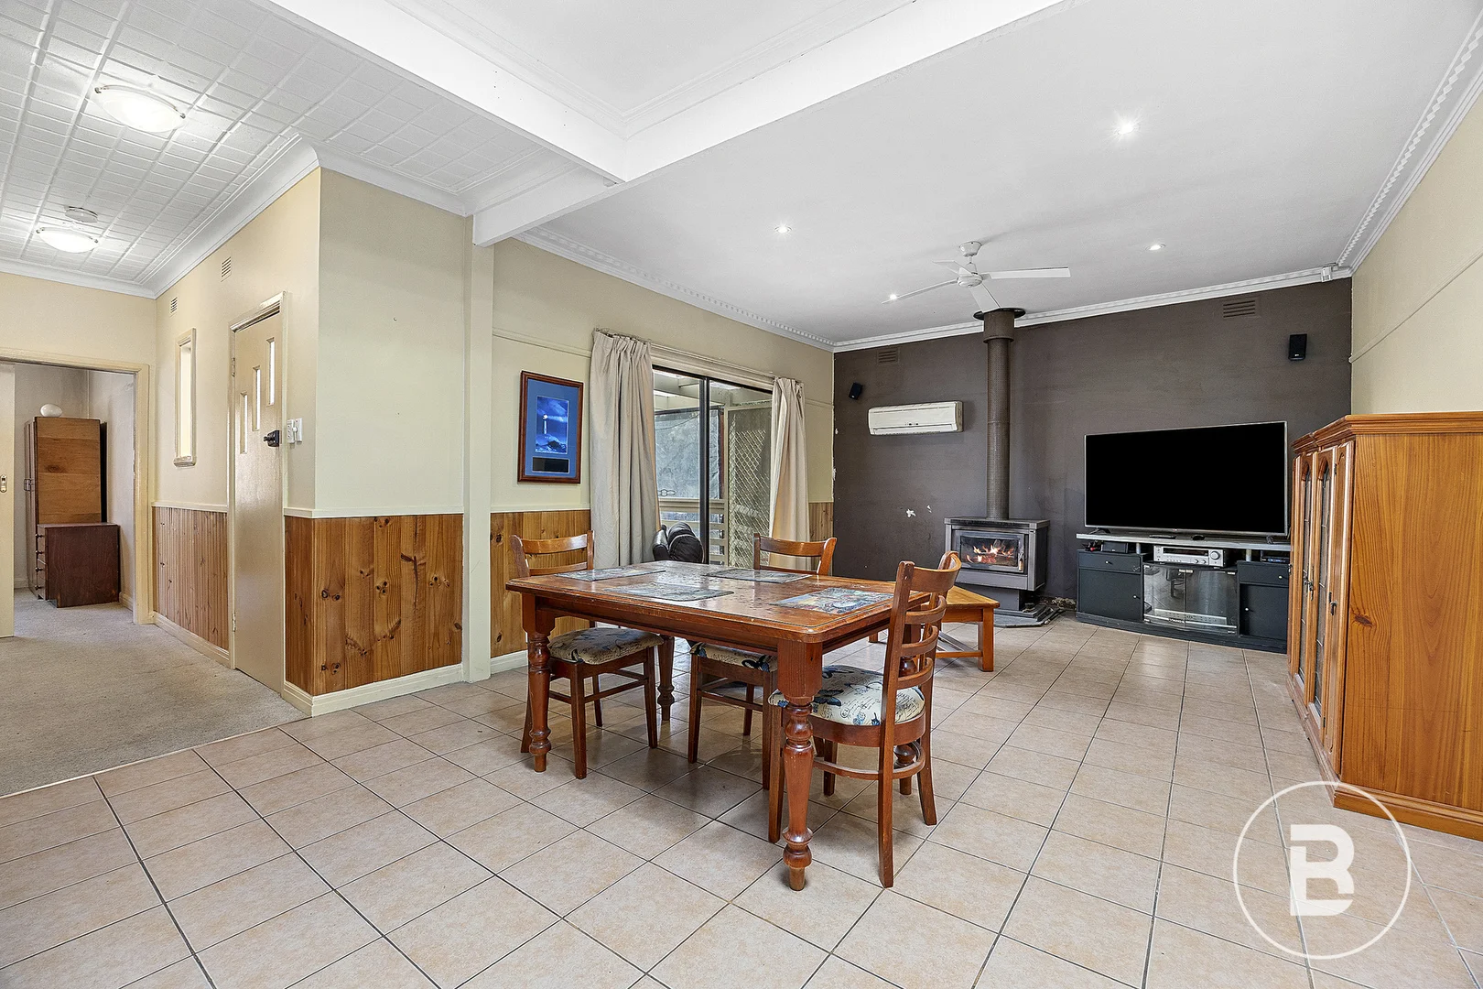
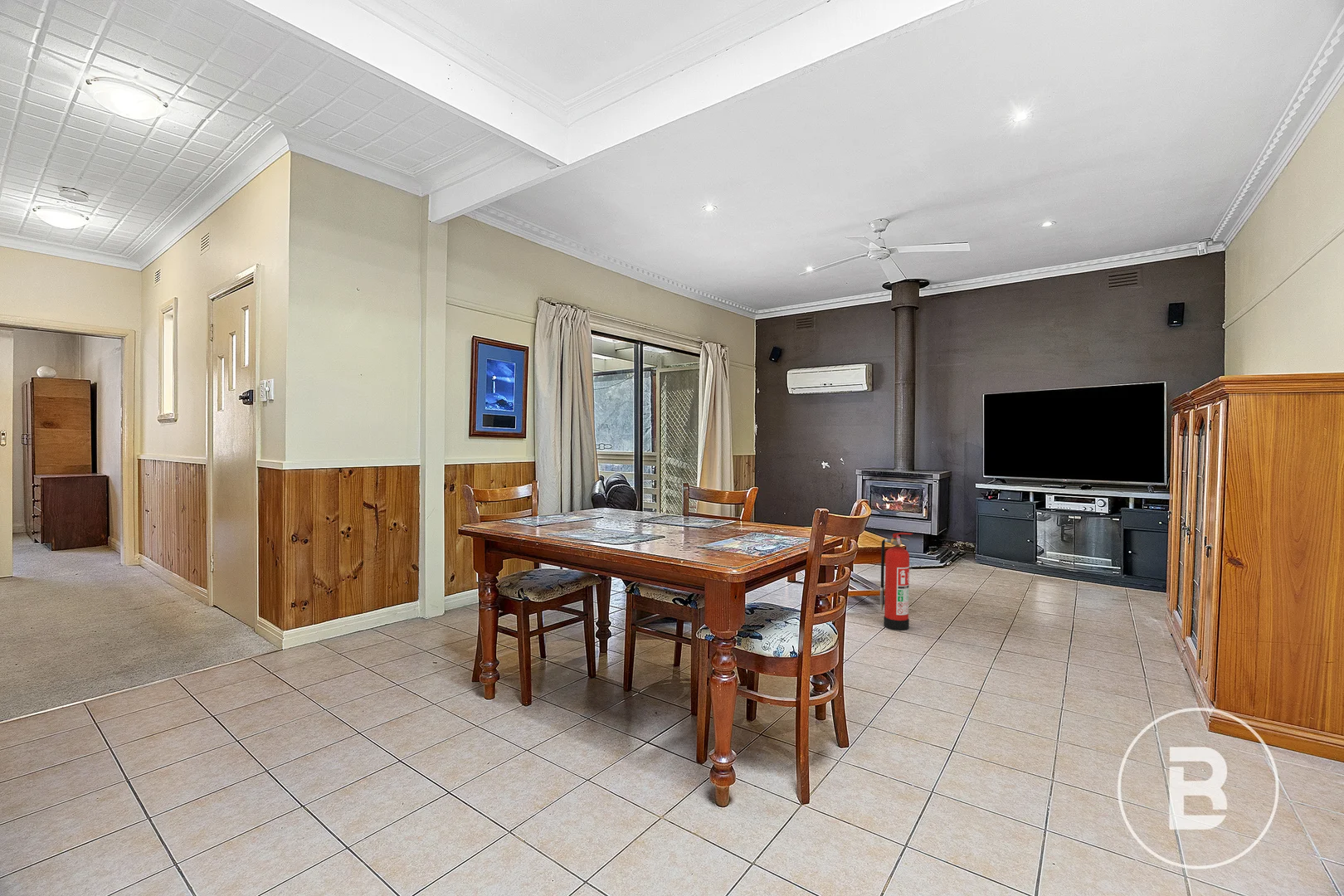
+ fire extinguisher (896, 578)
